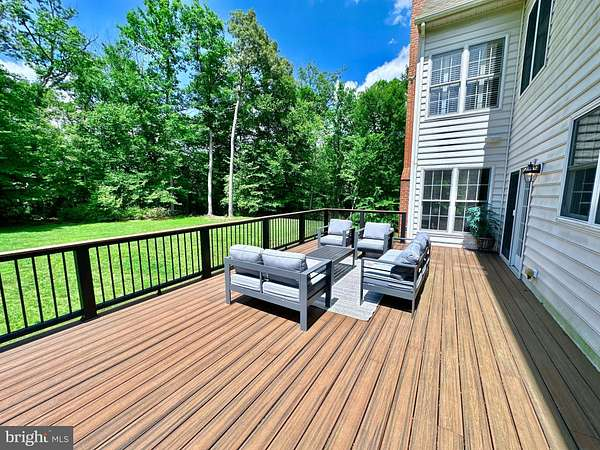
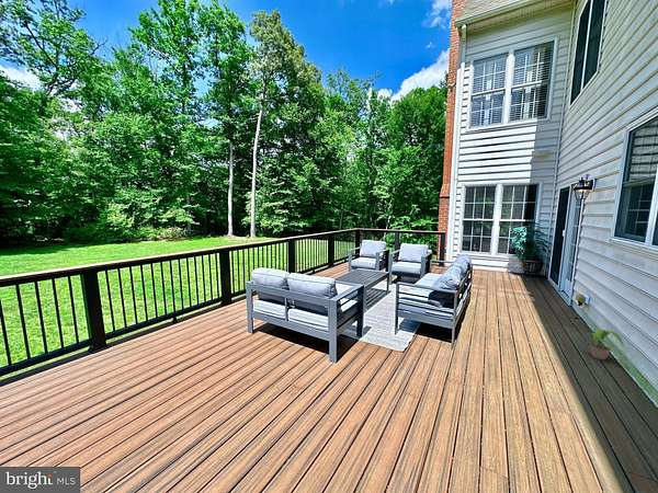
+ potted plant (600, 344)
